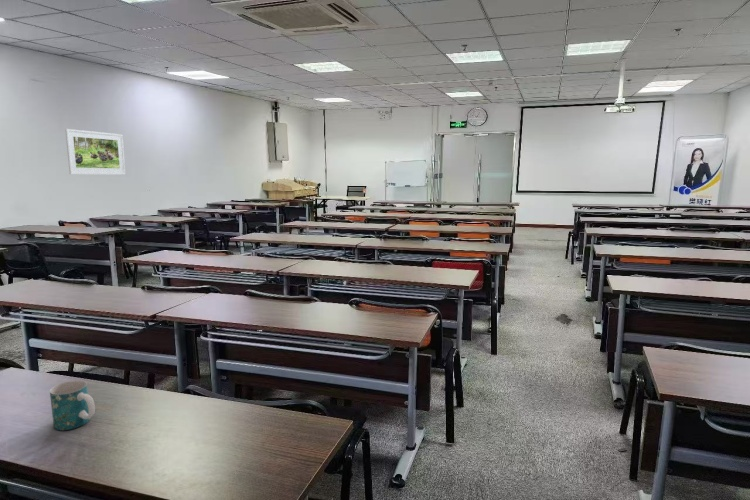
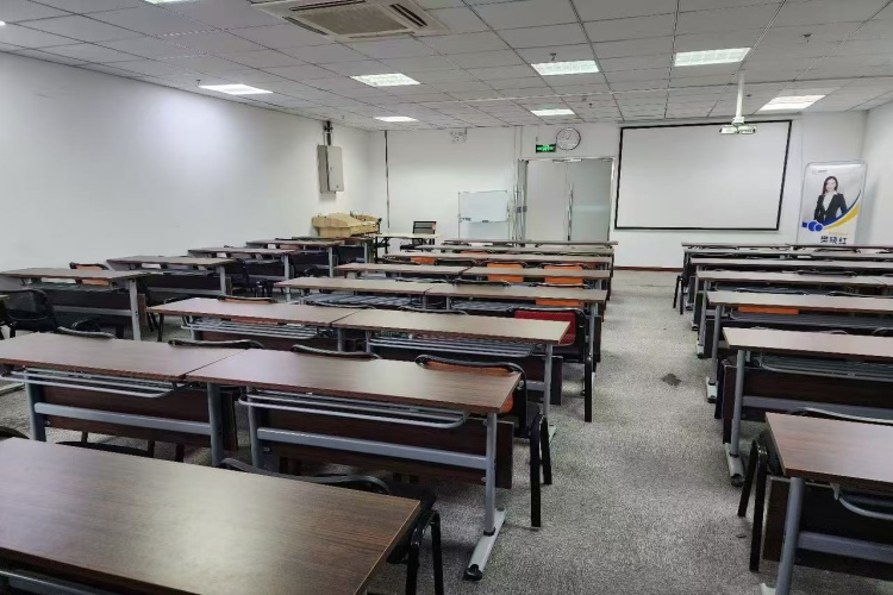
- mug (75, 405)
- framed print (97, 153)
